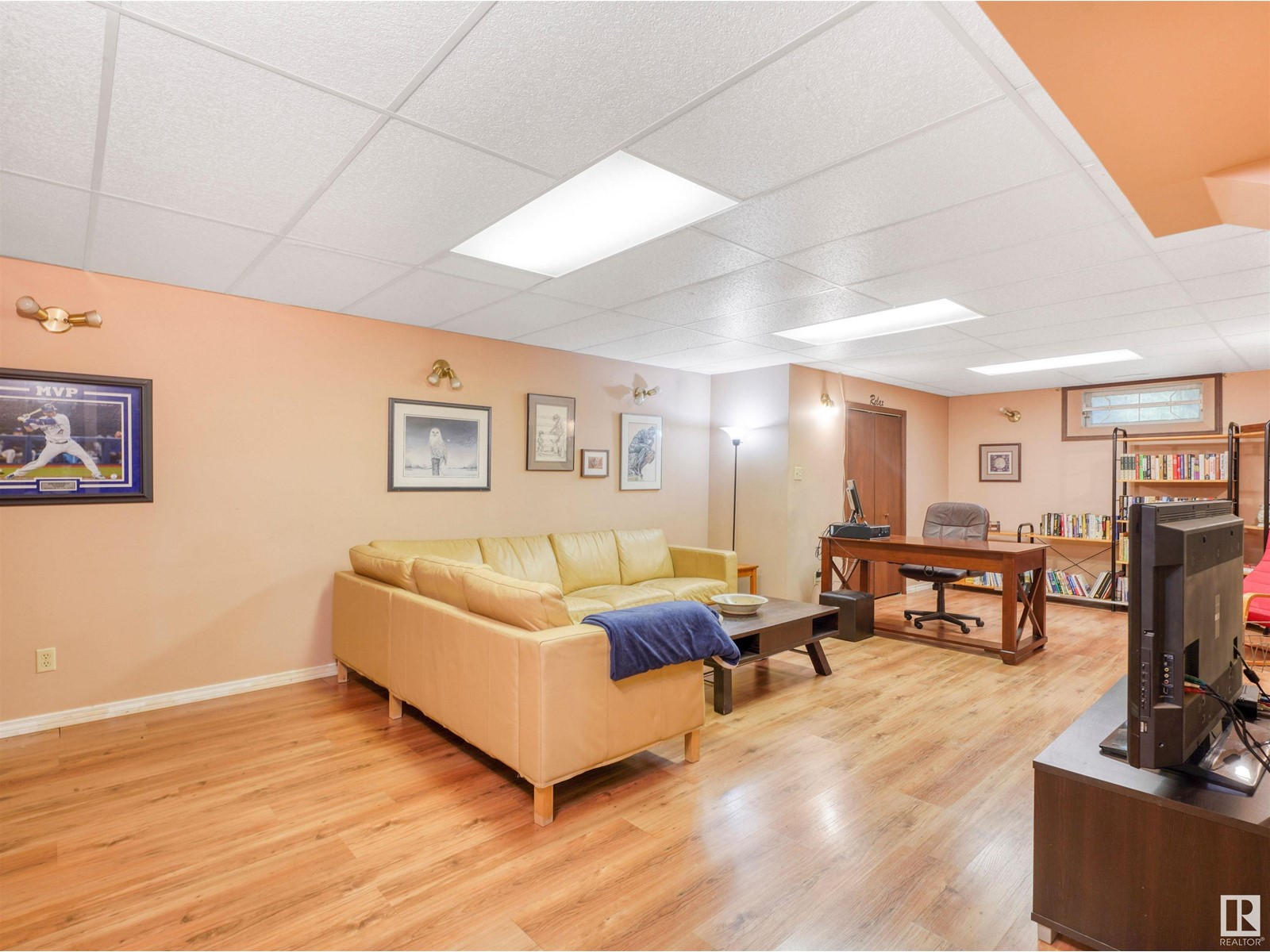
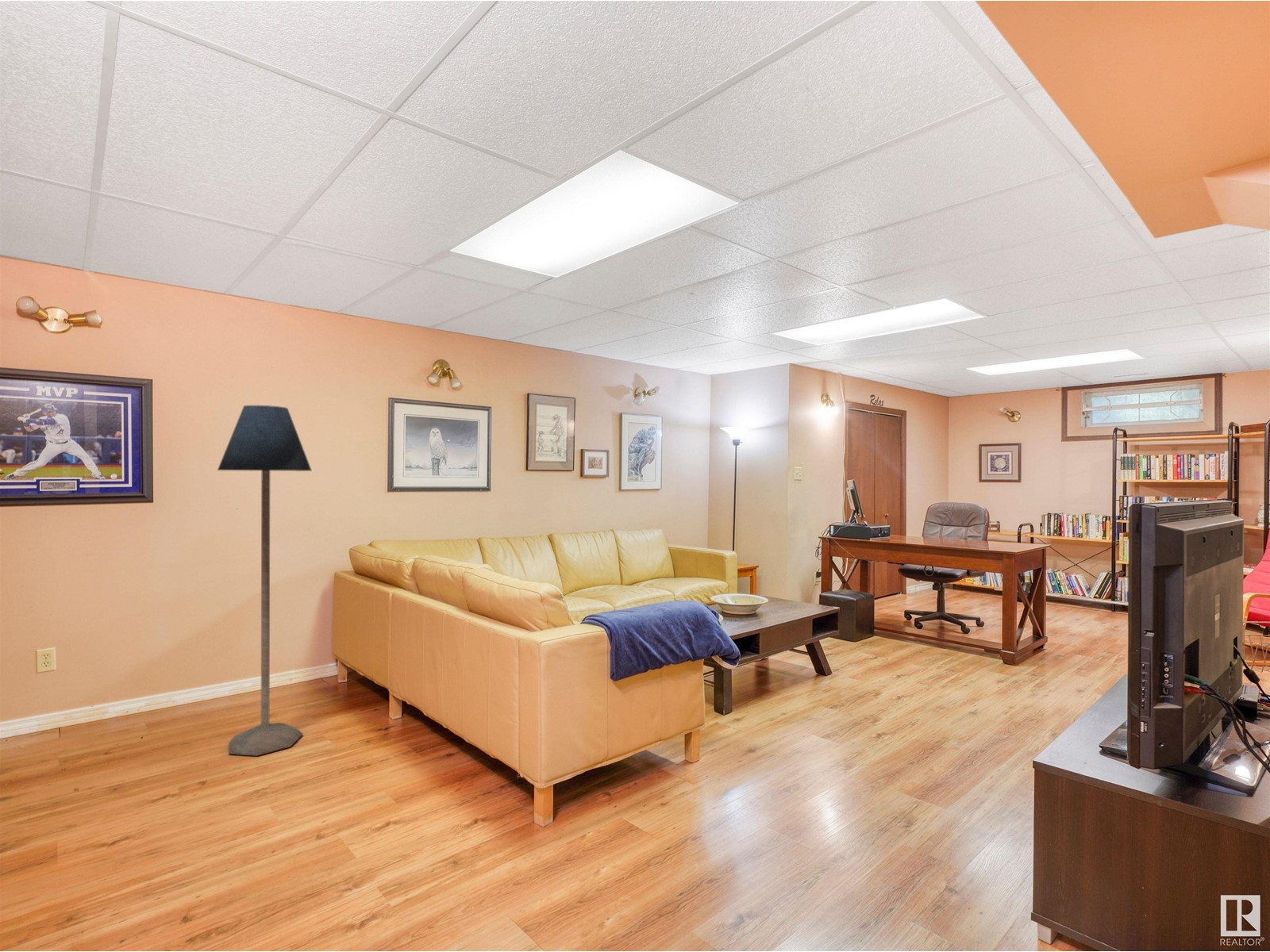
+ floor lamp (266, 574)
